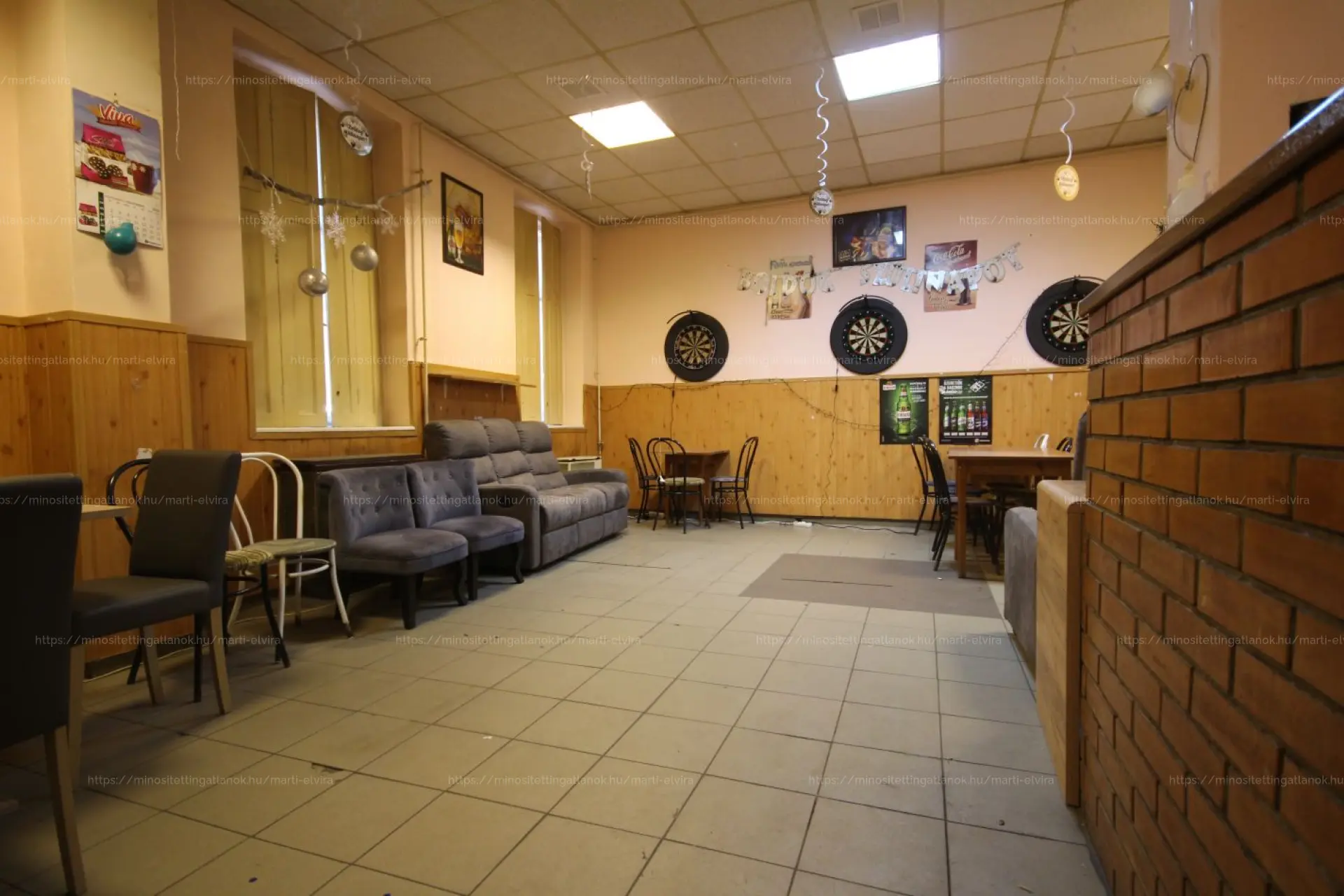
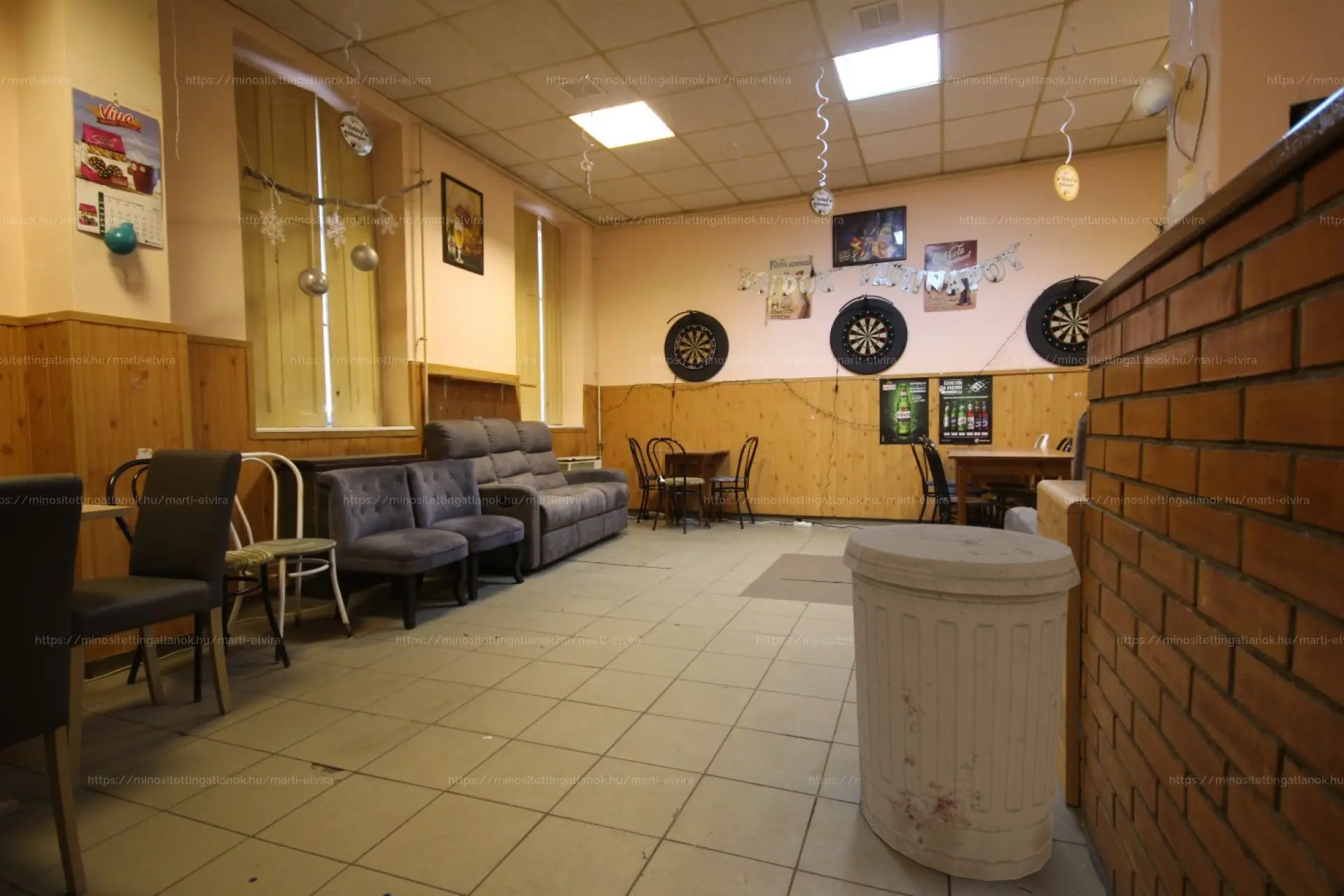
+ trash can (951, 676)
